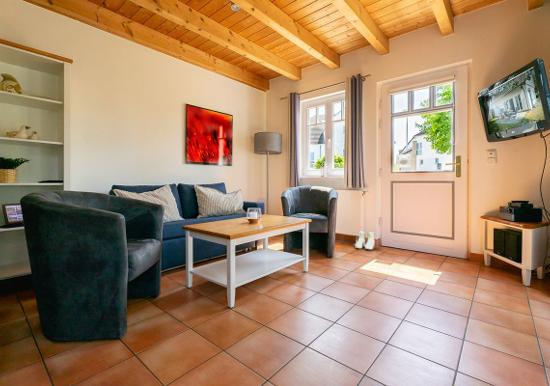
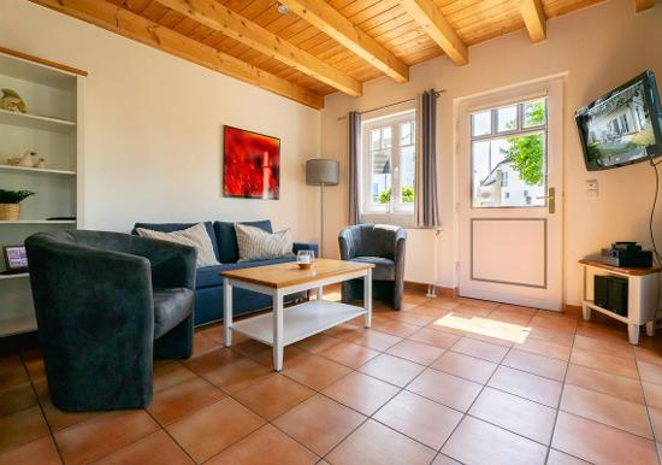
- boots (364, 239)
